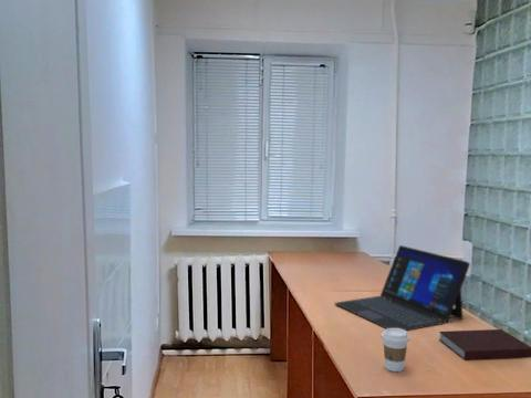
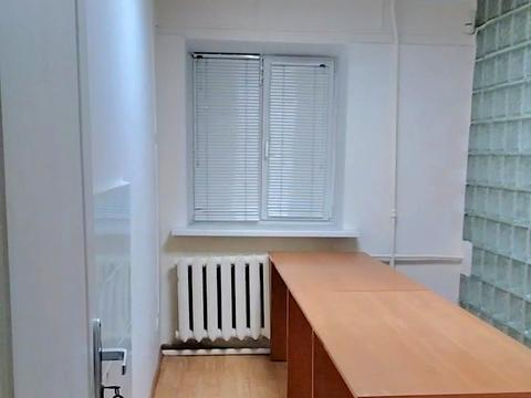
- coffee cup (395, 349)
- laptop (398, 283)
- notebook (483, 344)
